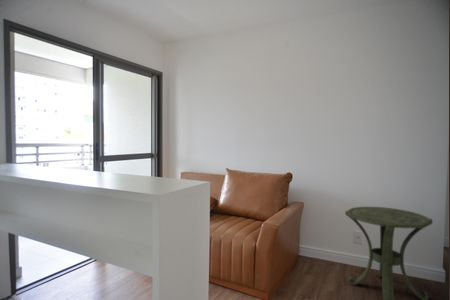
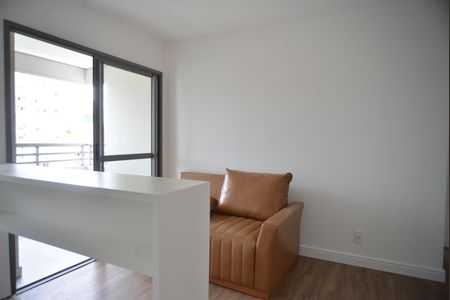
- side table (385, 252)
